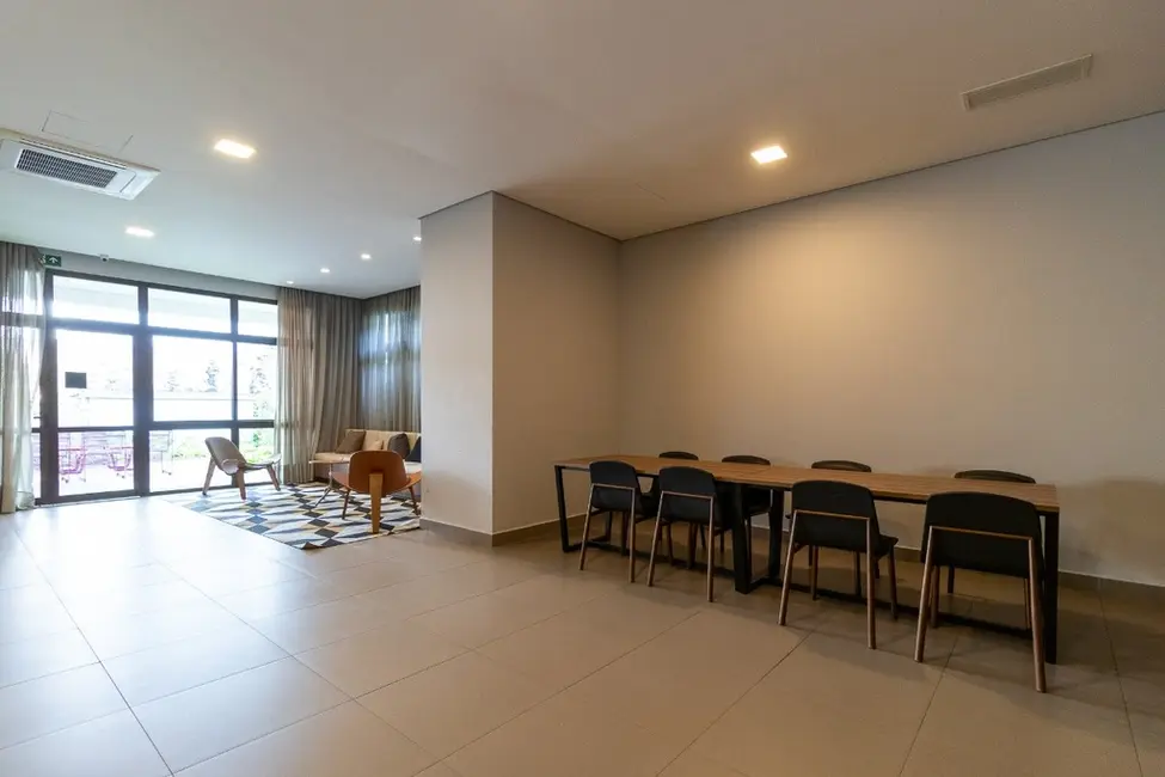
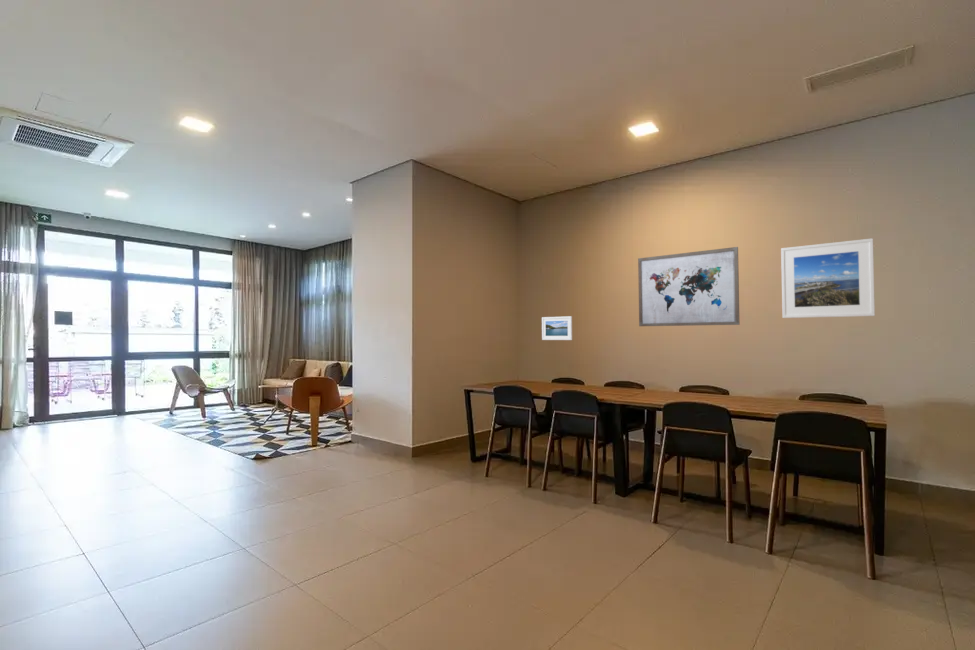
+ wall art (685, 289)
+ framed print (556, 328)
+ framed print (825, 280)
